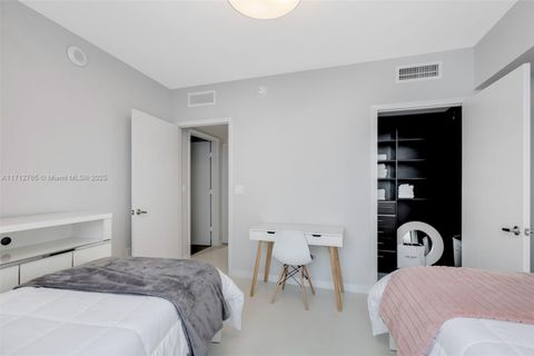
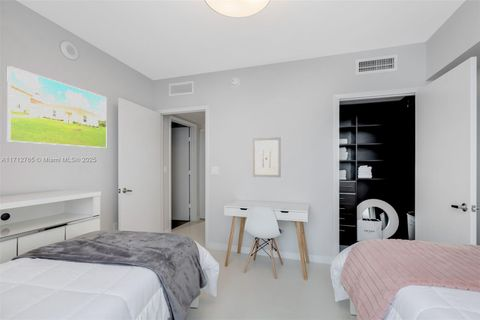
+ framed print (66, 115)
+ wall art (266, 157)
